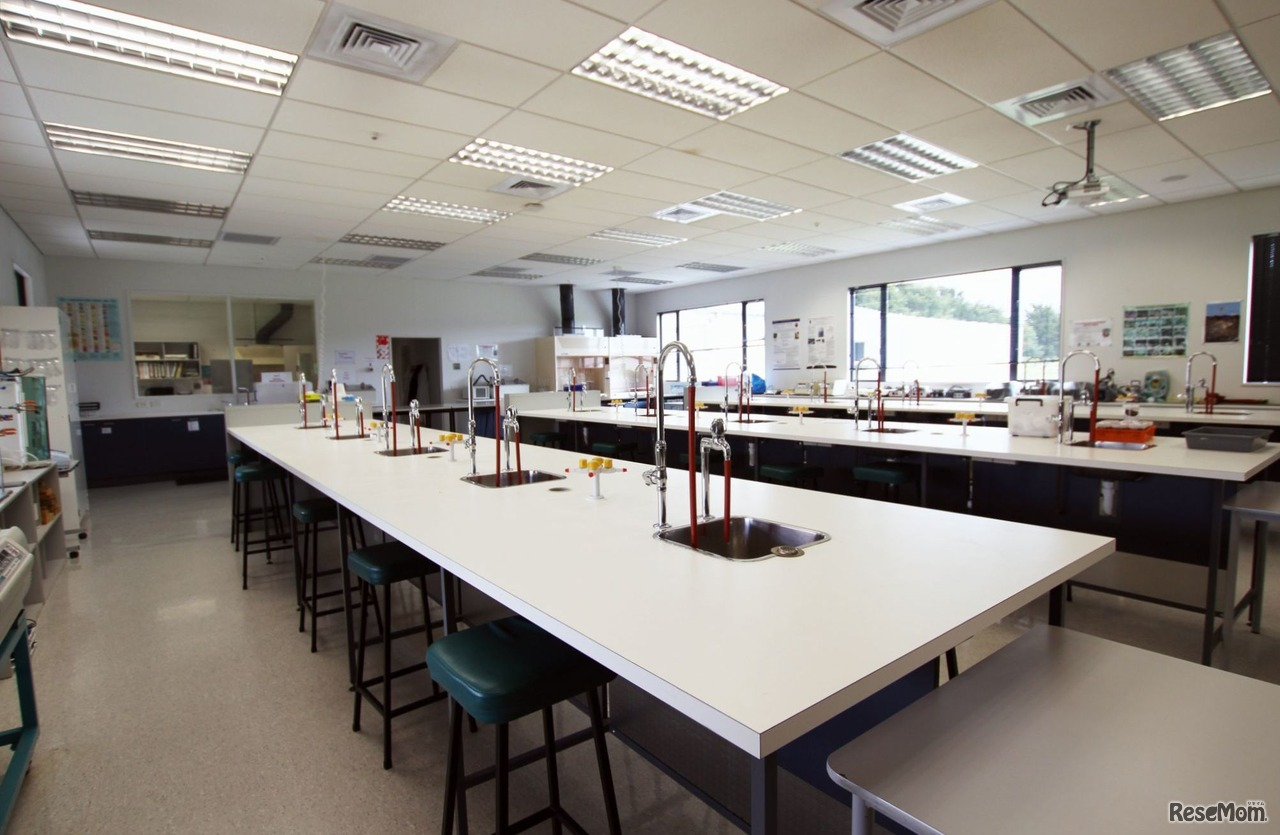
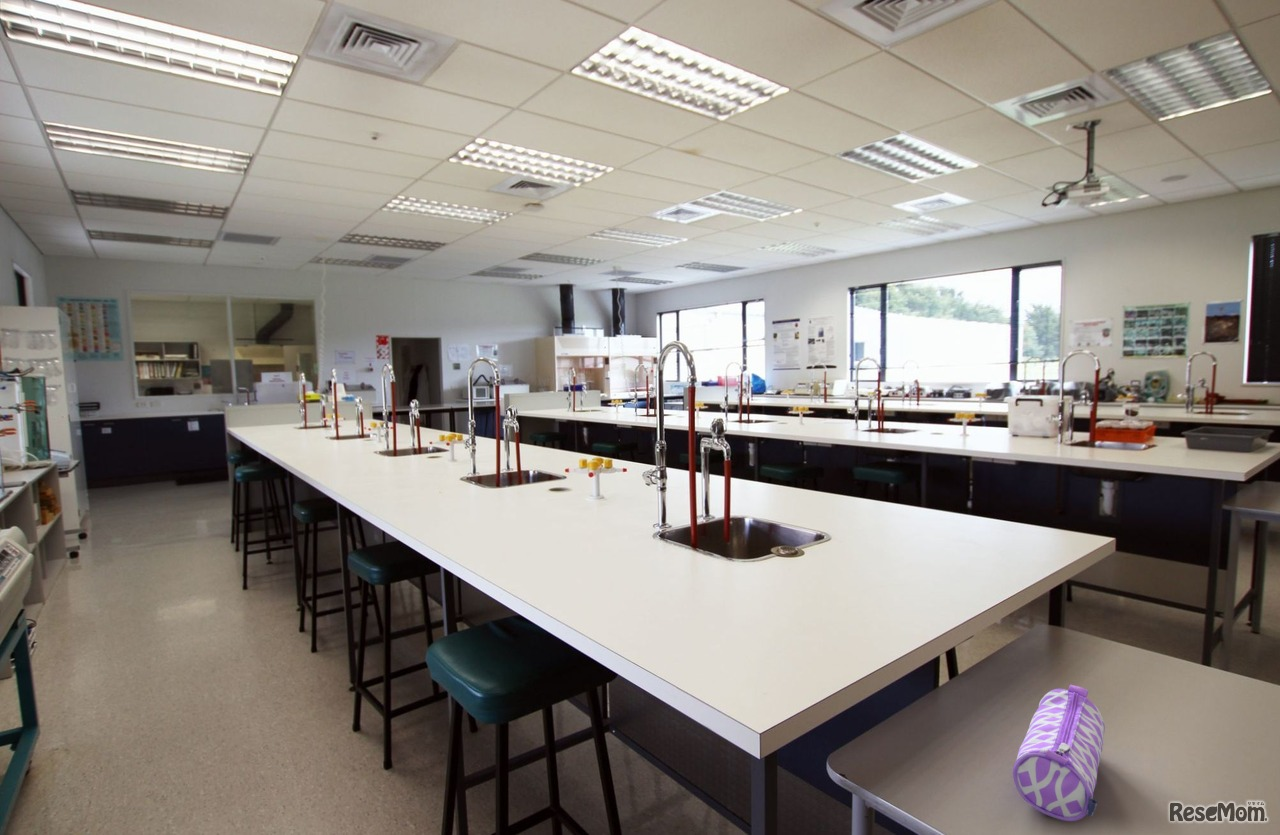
+ pencil case (1060, 747)
